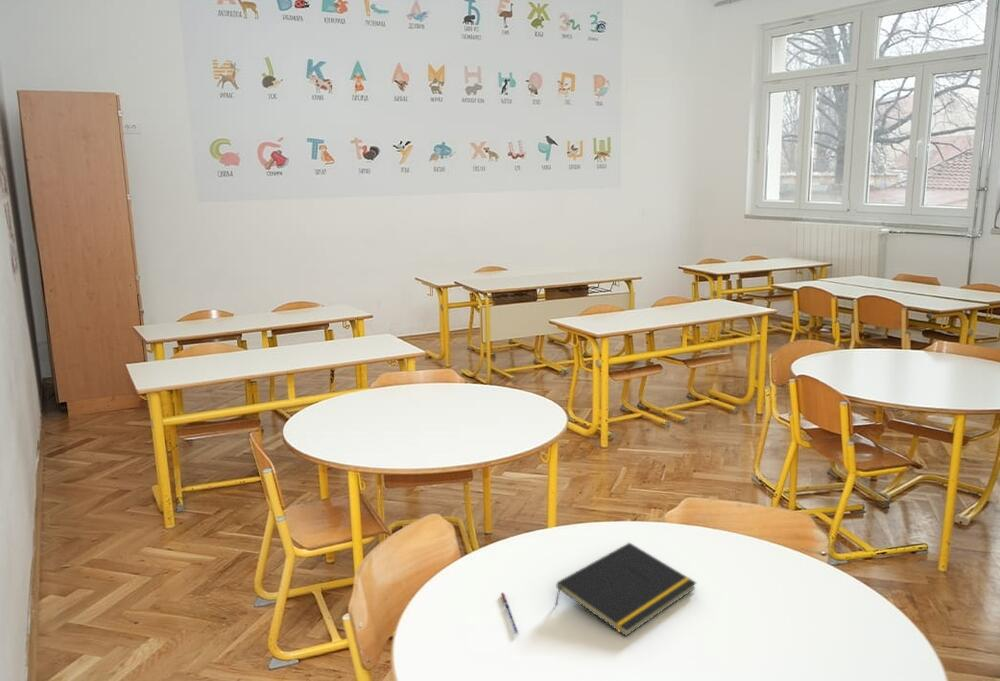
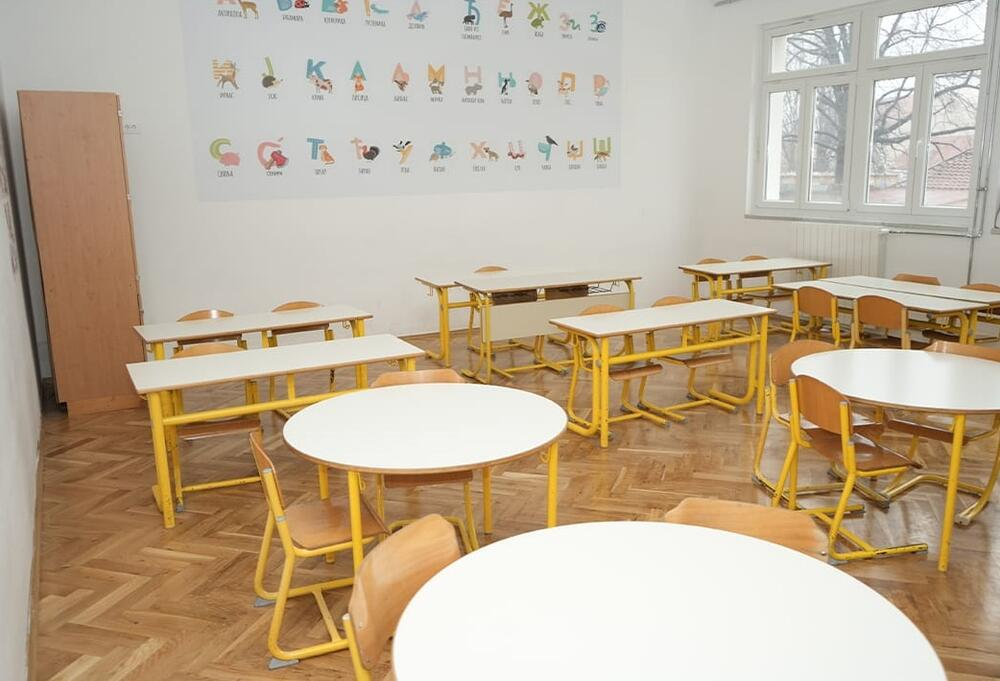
- pen (509, 612)
- notepad (627, 585)
